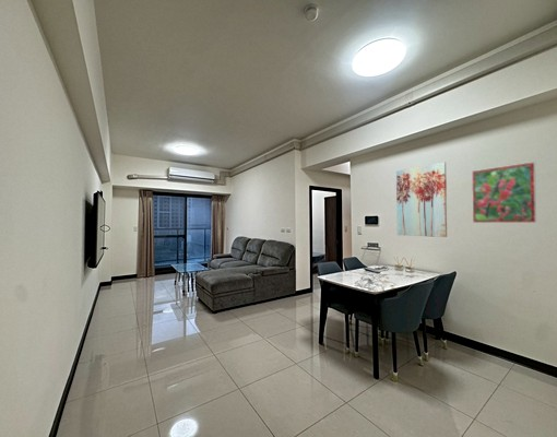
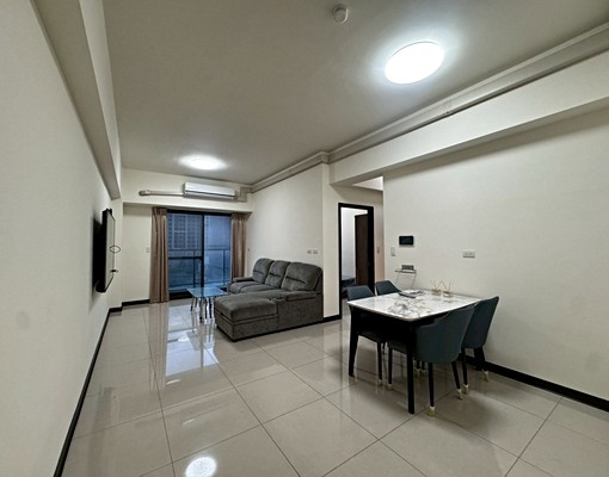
- wall art (419, 201)
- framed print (501, 194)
